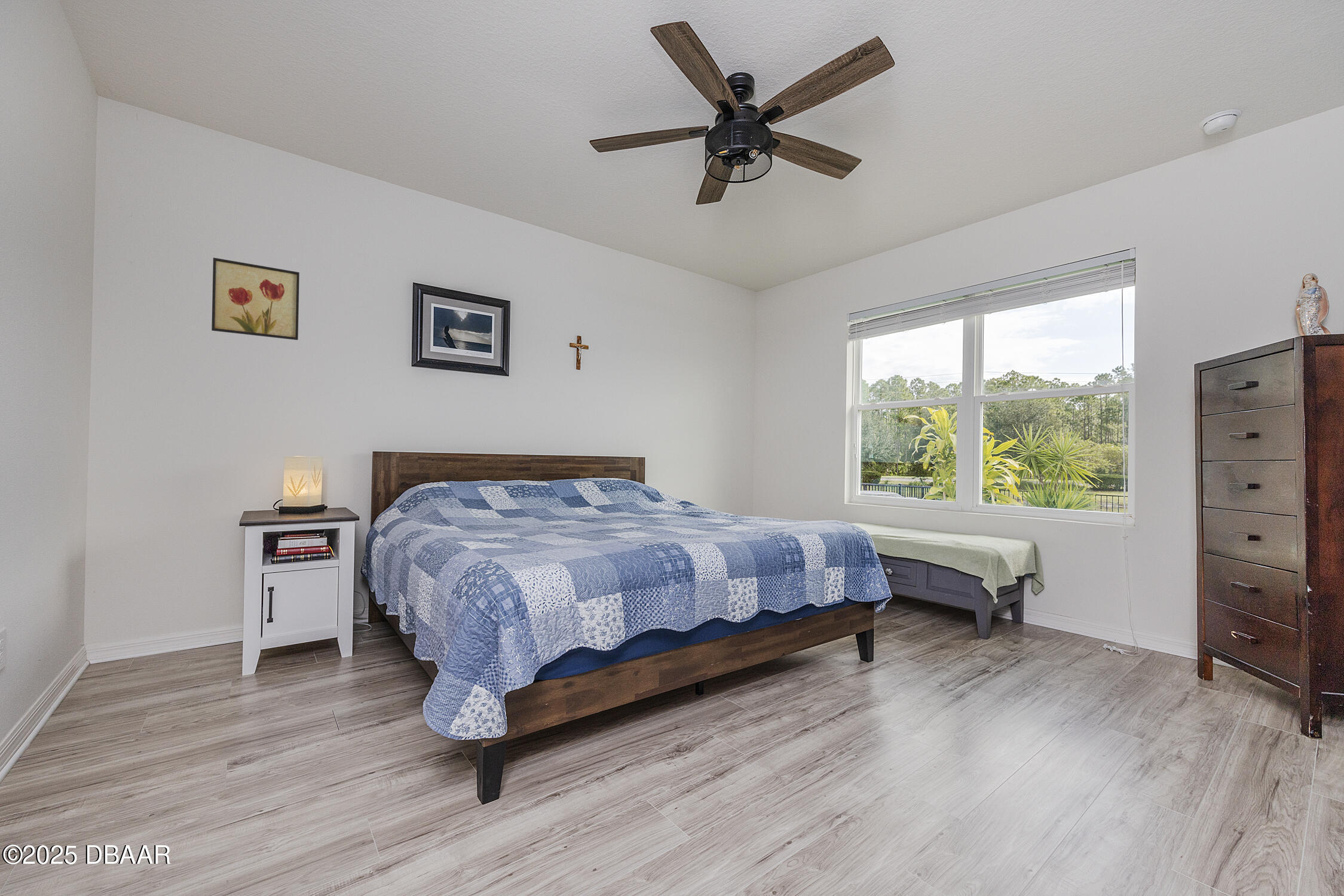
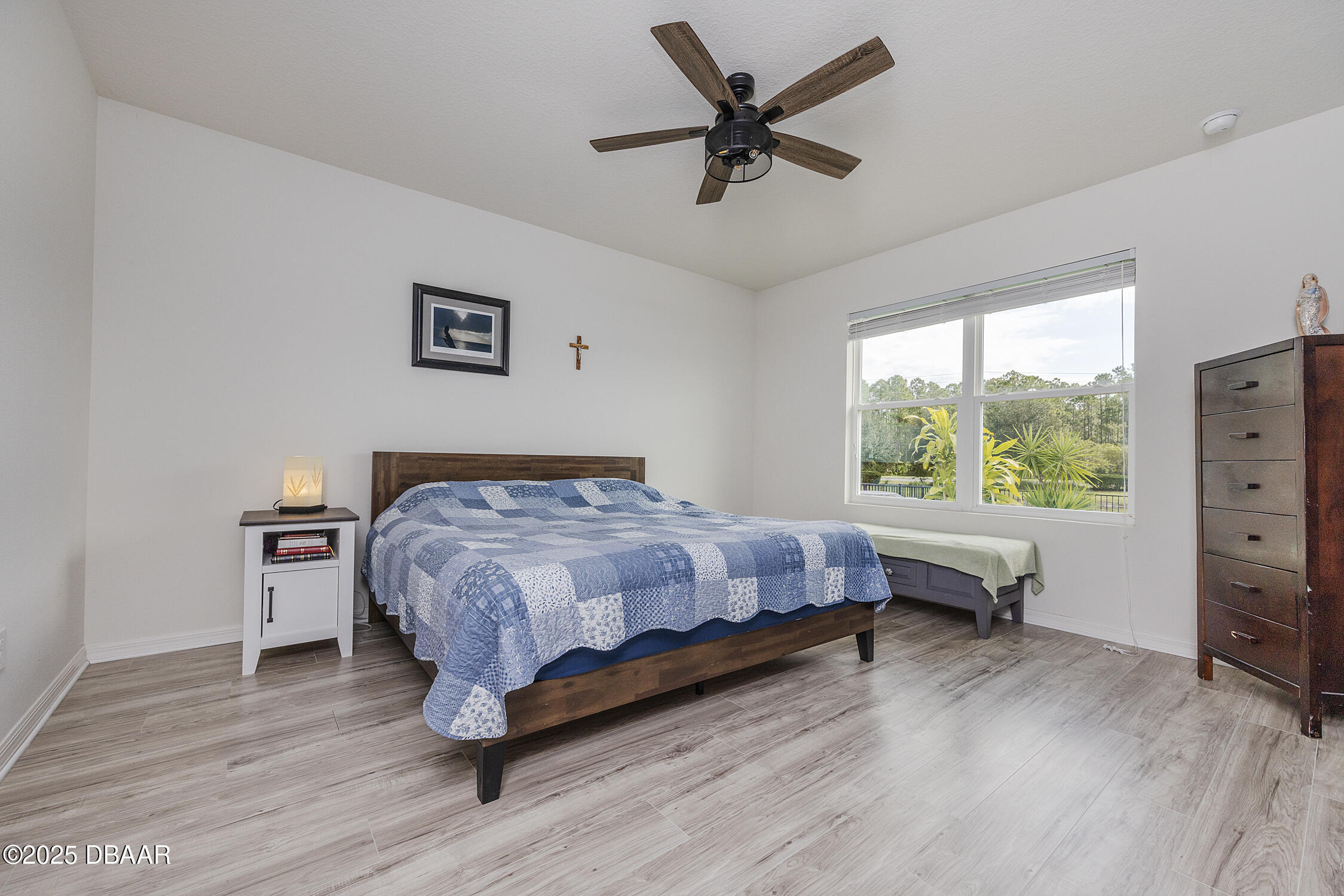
- wall art (257, 300)
